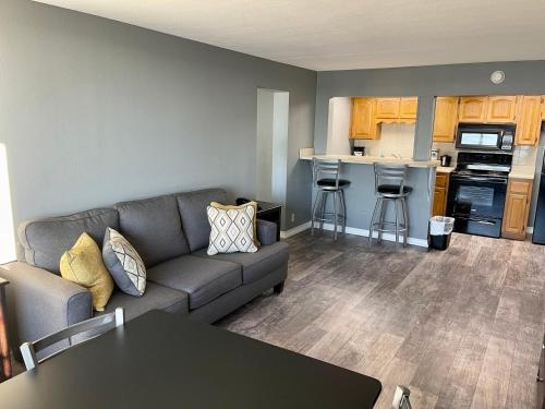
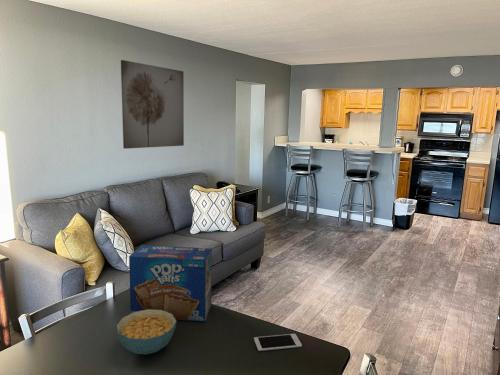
+ wall art (155, 107)
+ cereal bowl (147, 336)
+ cell phone (277, 342)
+ toaster pastry box (172, 281)
